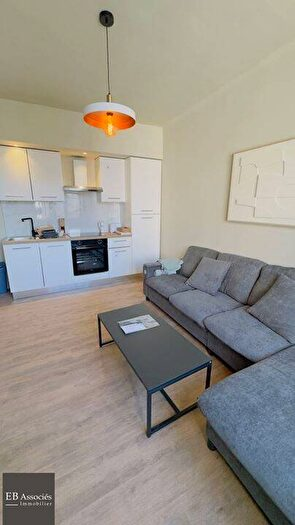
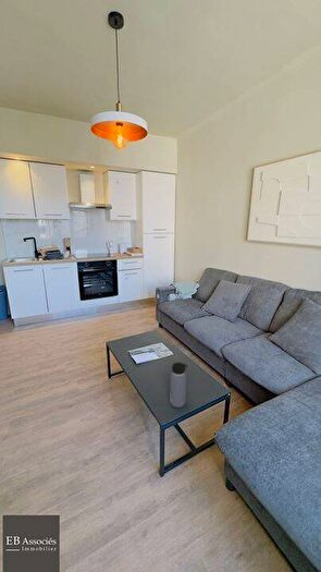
+ water bottle (178, 381)
